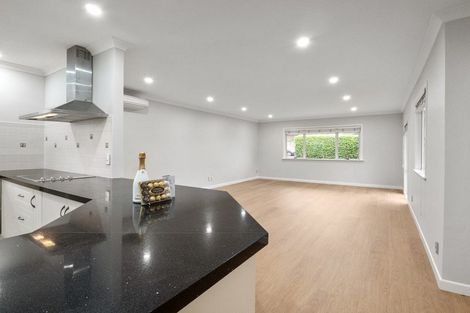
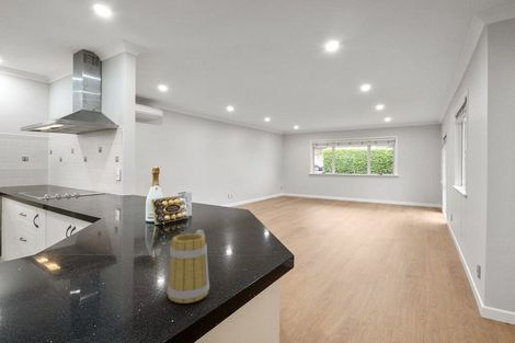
+ mug (193, 263)
